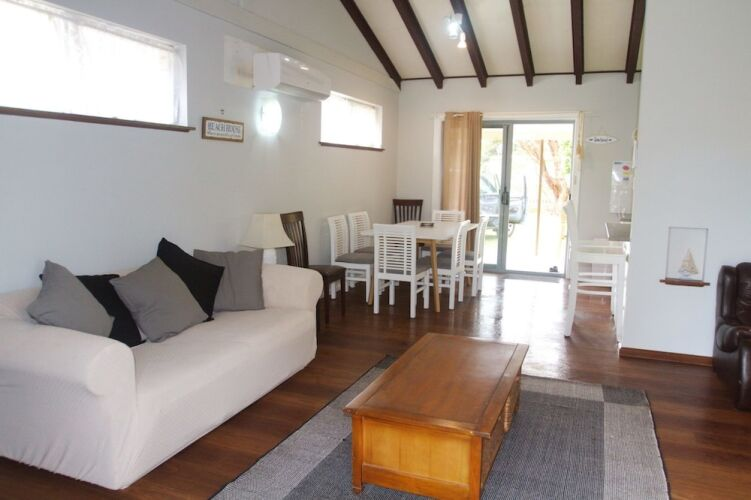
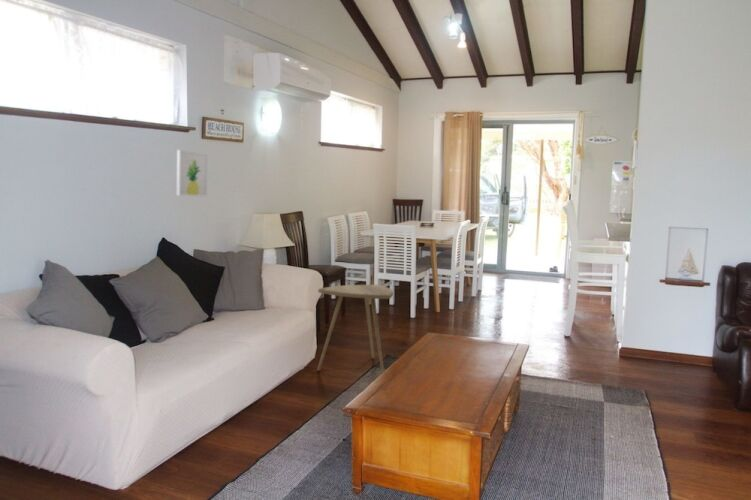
+ wall art (192, 174)
+ side table (368, 330)
